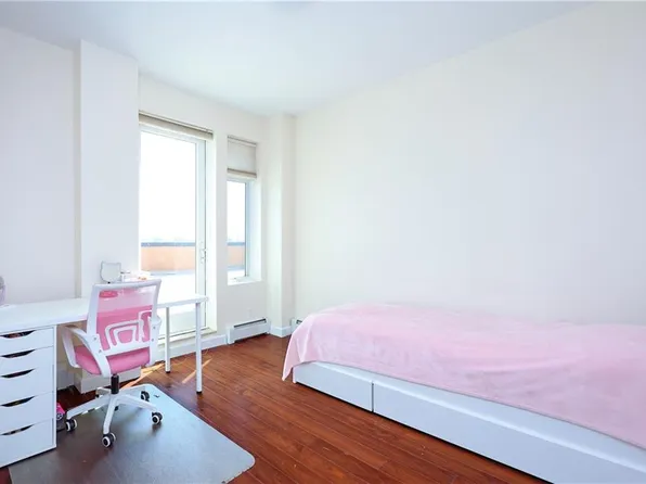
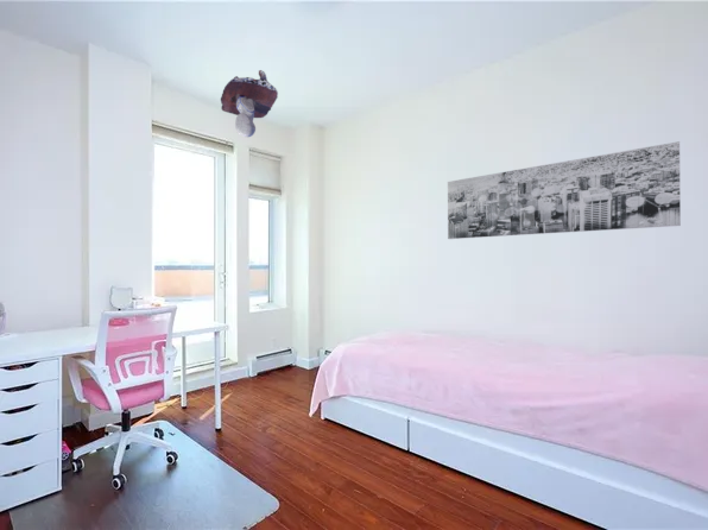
+ wall art (542, 200)
+ mushroom (248, 108)
